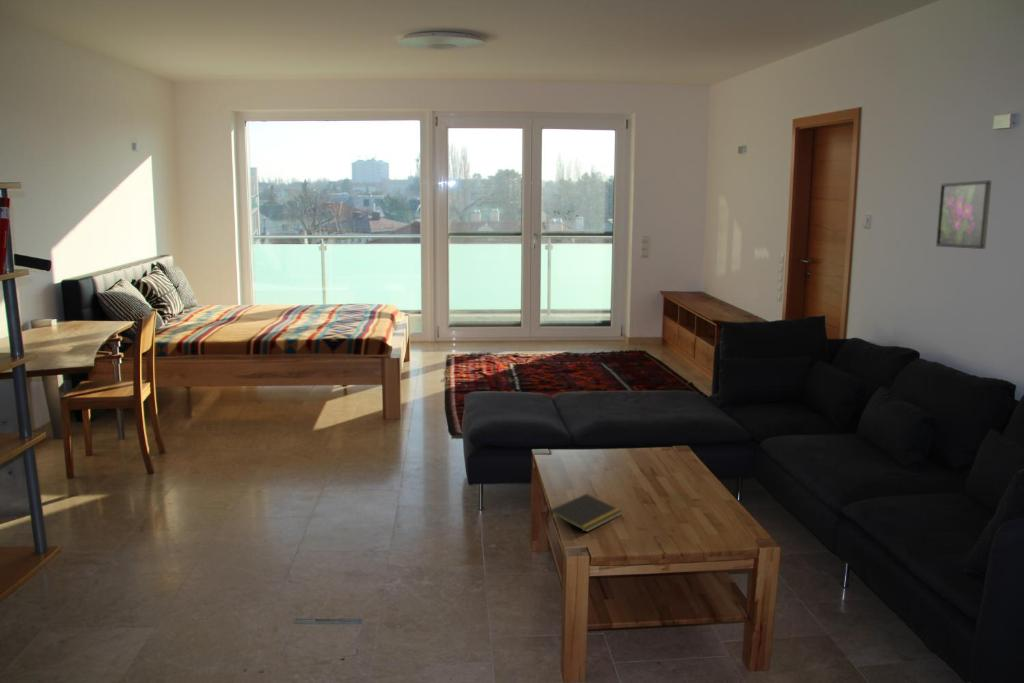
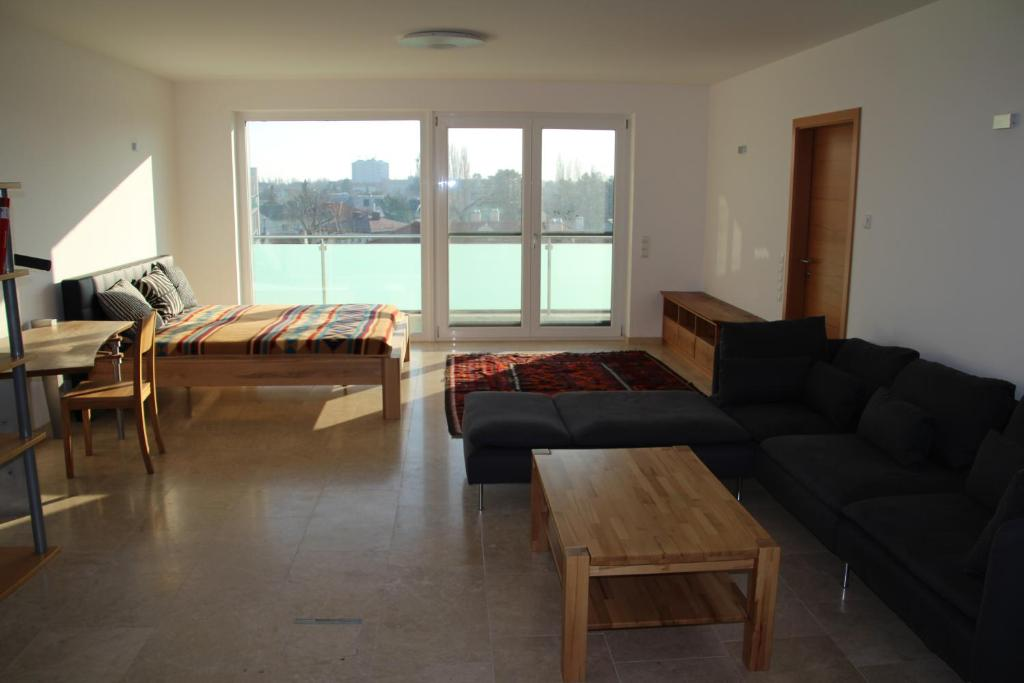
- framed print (962, 215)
- notepad (586, 512)
